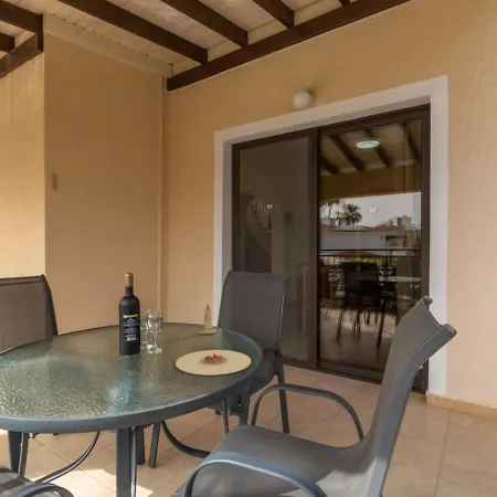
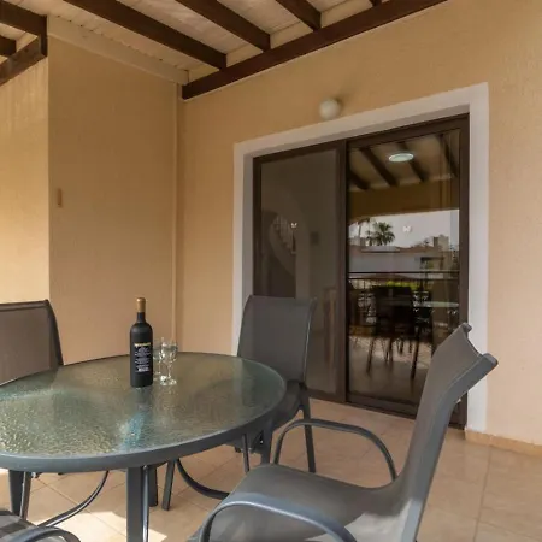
- plate (213, 358)
- candle (207, 317)
